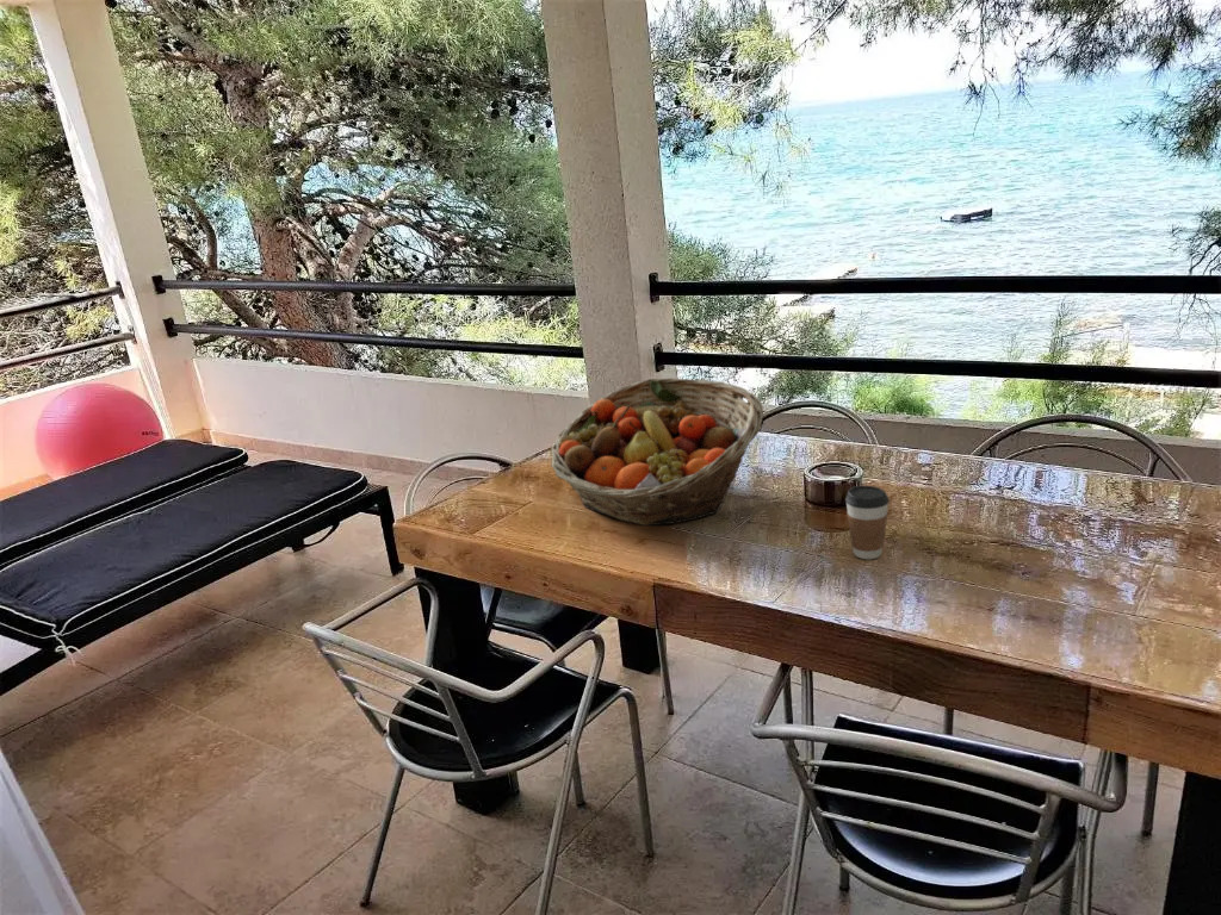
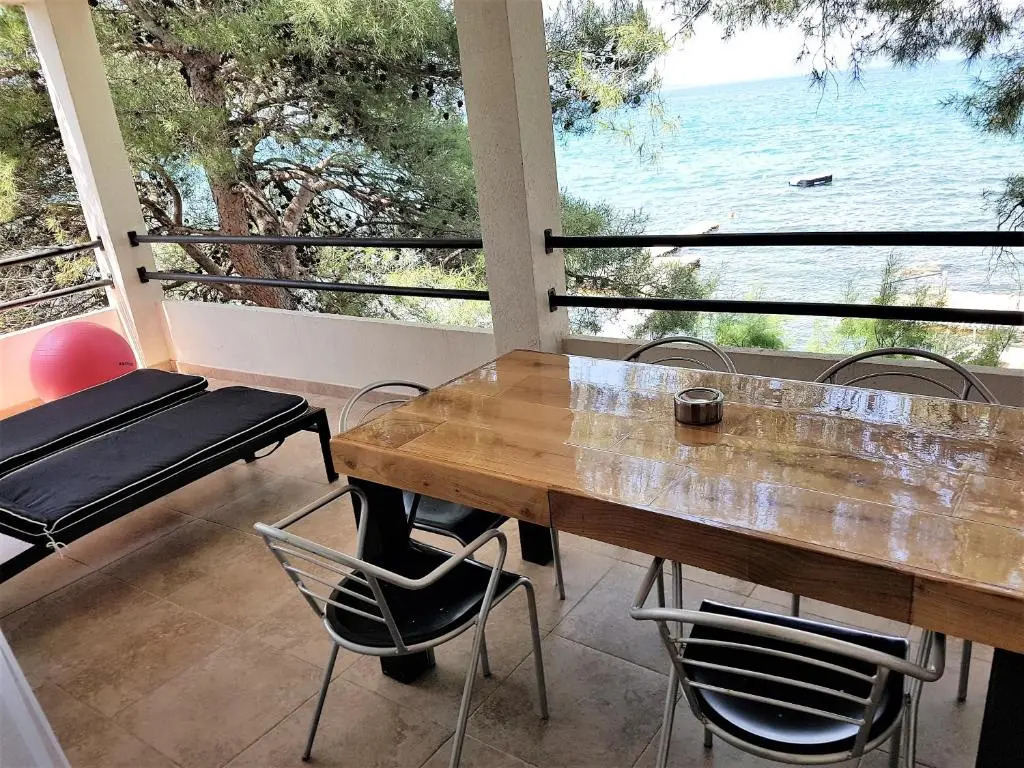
- fruit basket (655, 448)
- coffee cup (867, 523)
